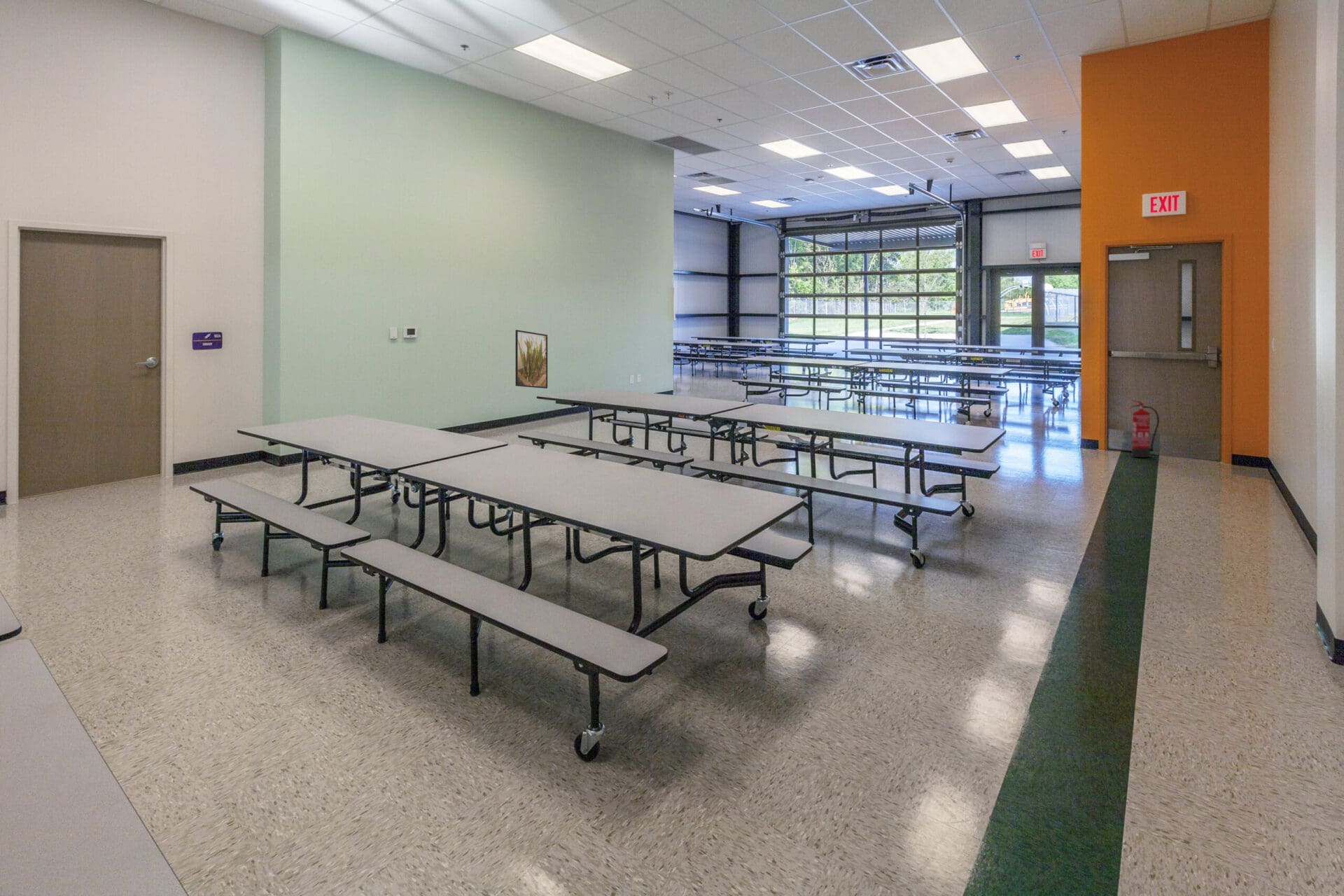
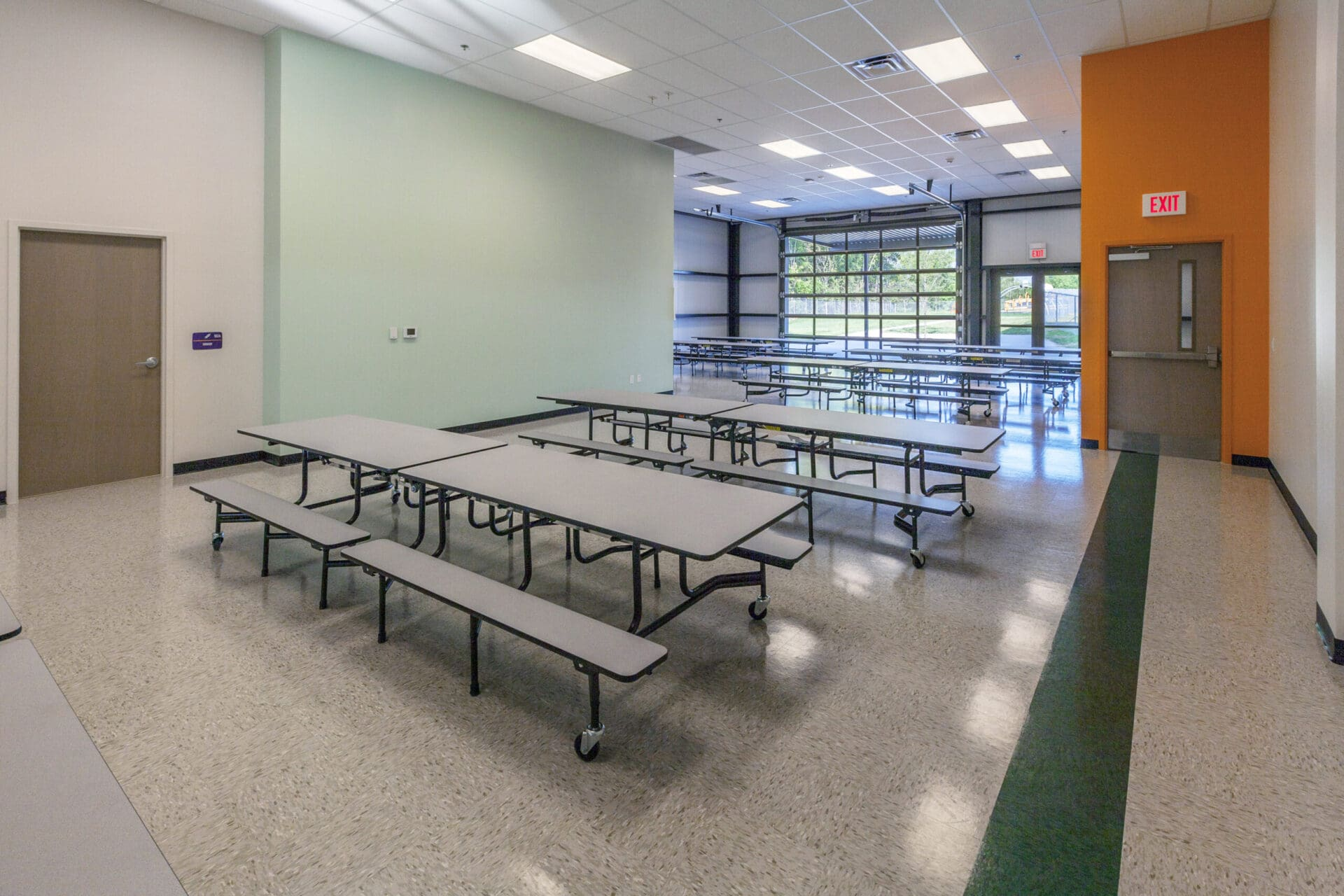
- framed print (531, 360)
- fire extinguisher (1144, 428)
